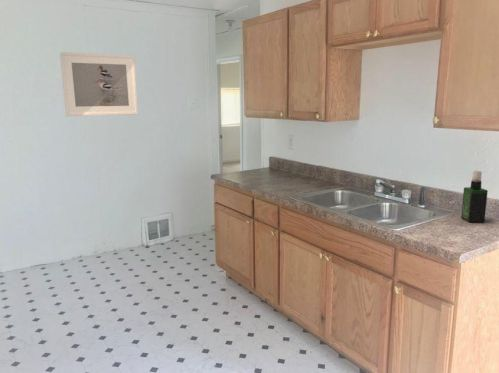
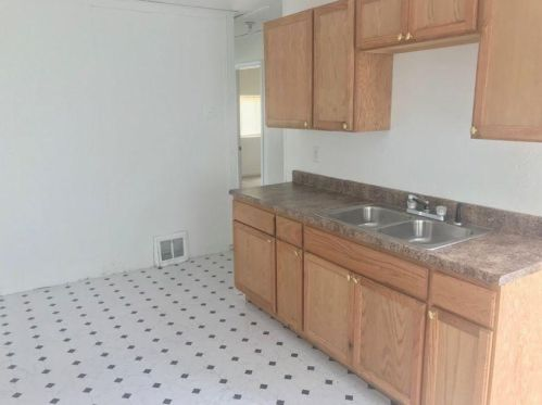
- spray bottle (474, 196)
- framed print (101, 85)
